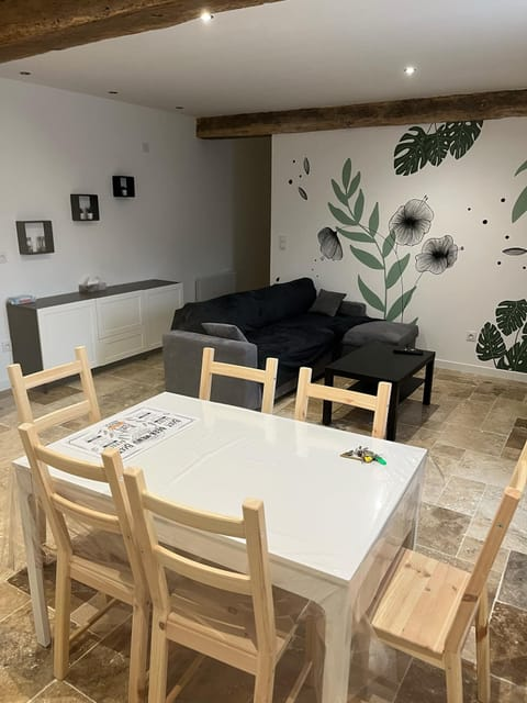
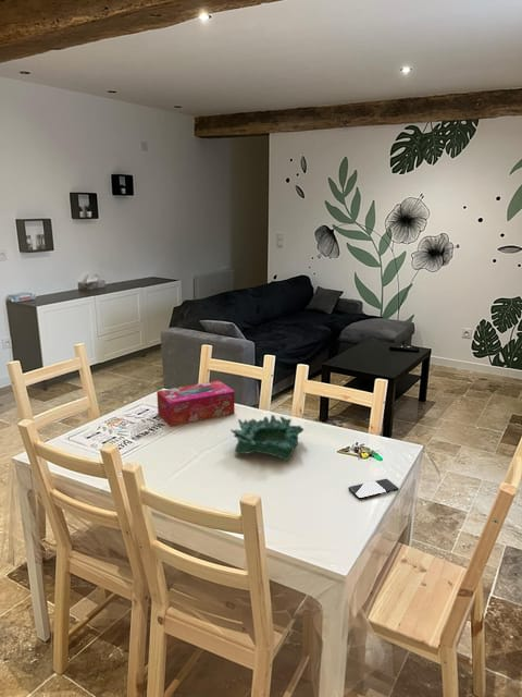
+ tissue box (196, 402)
+ decorative bowl (266, 437)
+ smartphone (373, 488)
